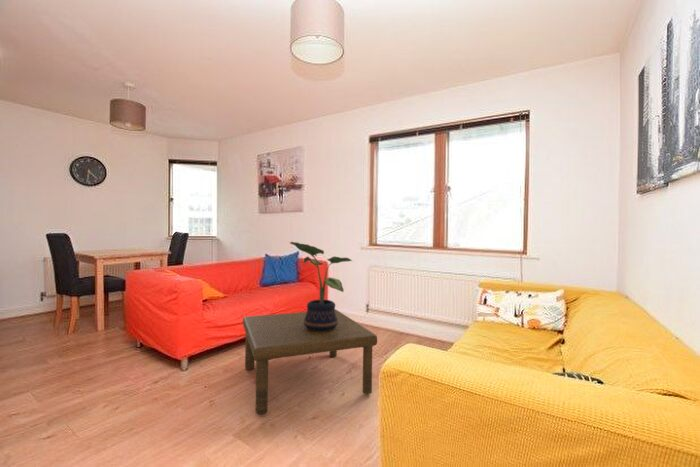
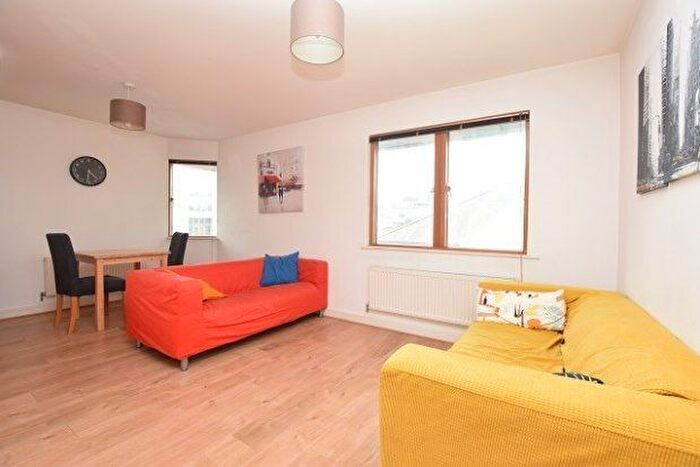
- coffee table (303, 352)
- potted plant (319, 281)
